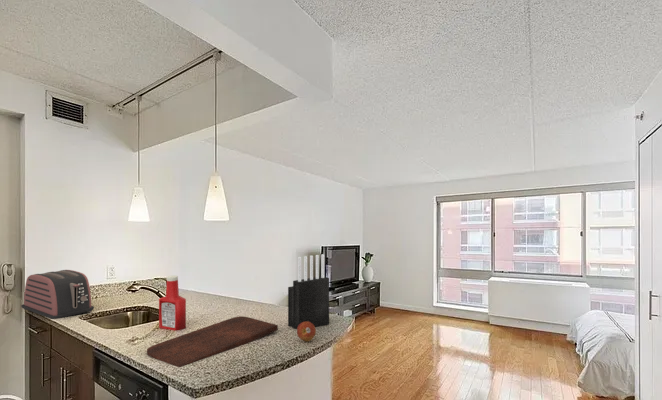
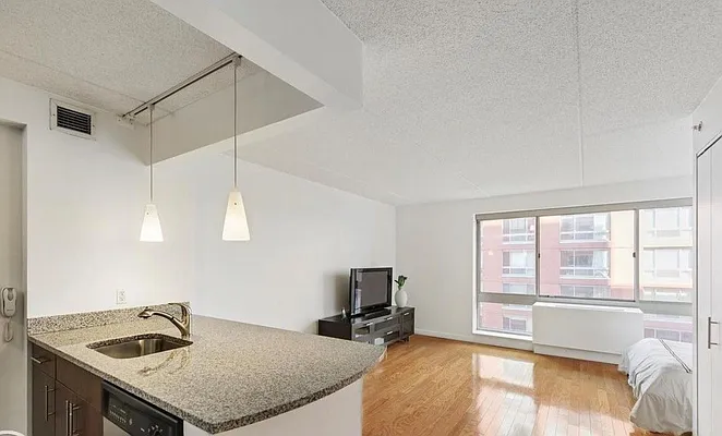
- toaster (58, 292)
- cutting board (215, 338)
- knife block (307, 289)
- soap bottle (172, 302)
- fruit (306, 331)
